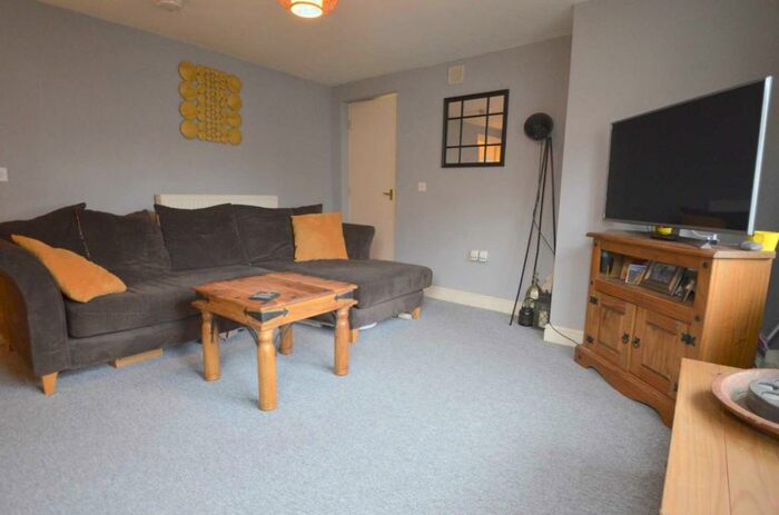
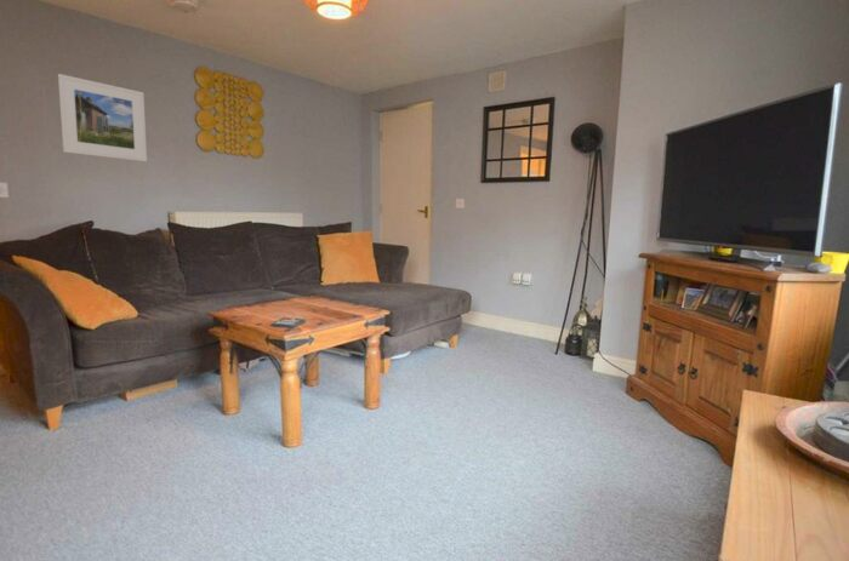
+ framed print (106, 120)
